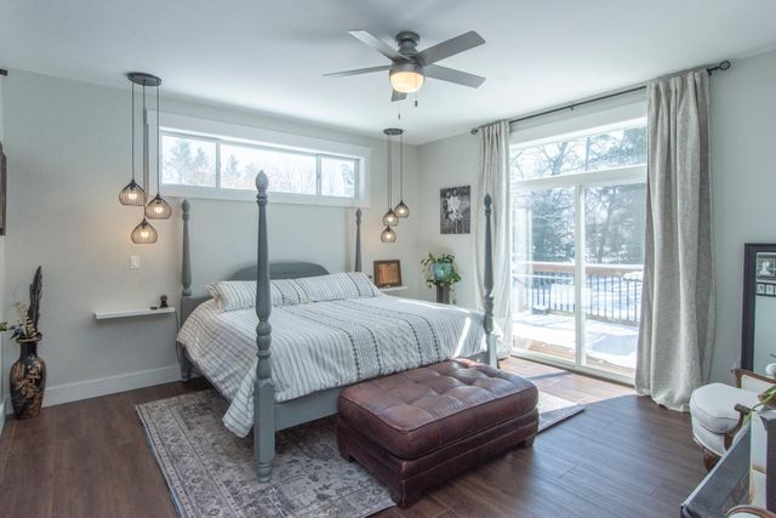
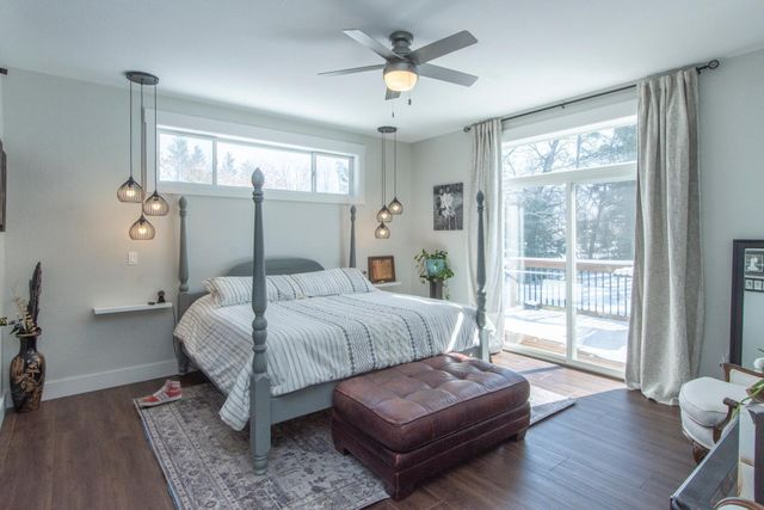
+ sneaker (161, 392)
